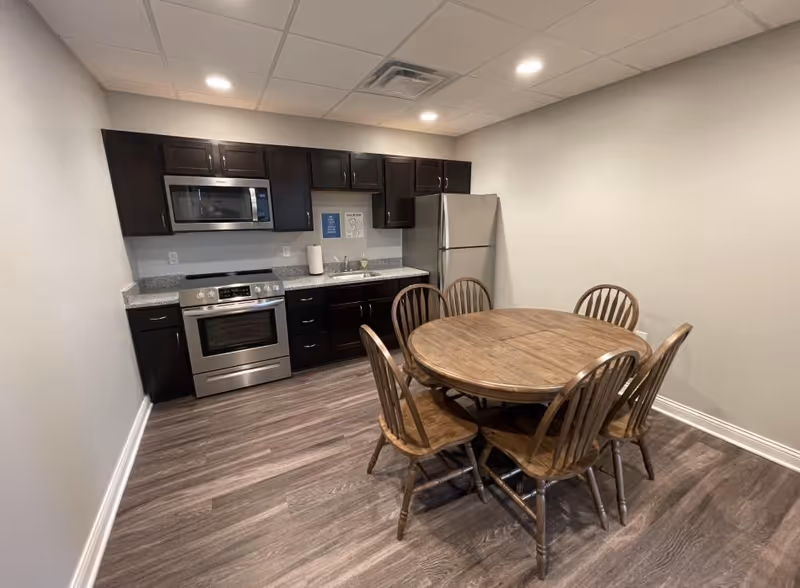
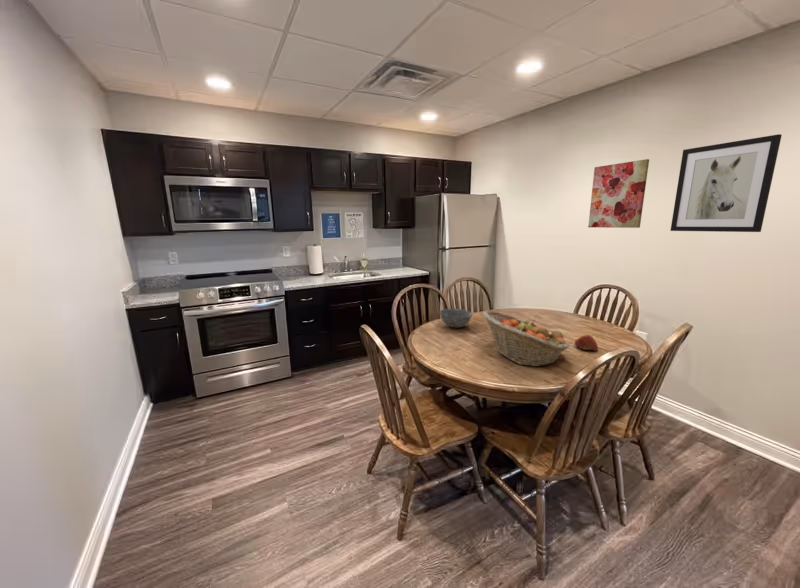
+ apple (586, 341)
+ wall art (616, 196)
+ bowl (455, 319)
+ fruit basket (522, 334)
+ wall art (719, 188)
